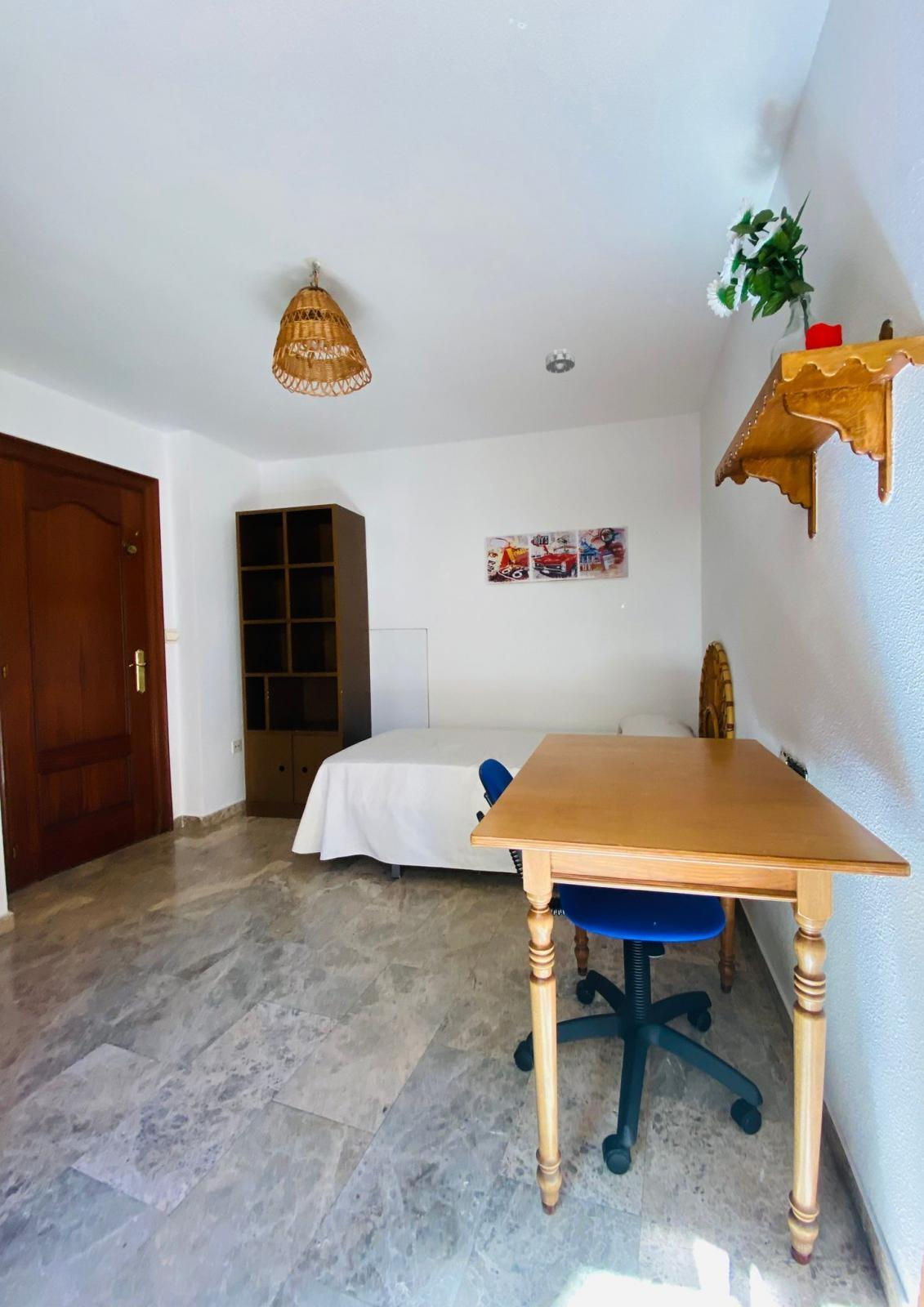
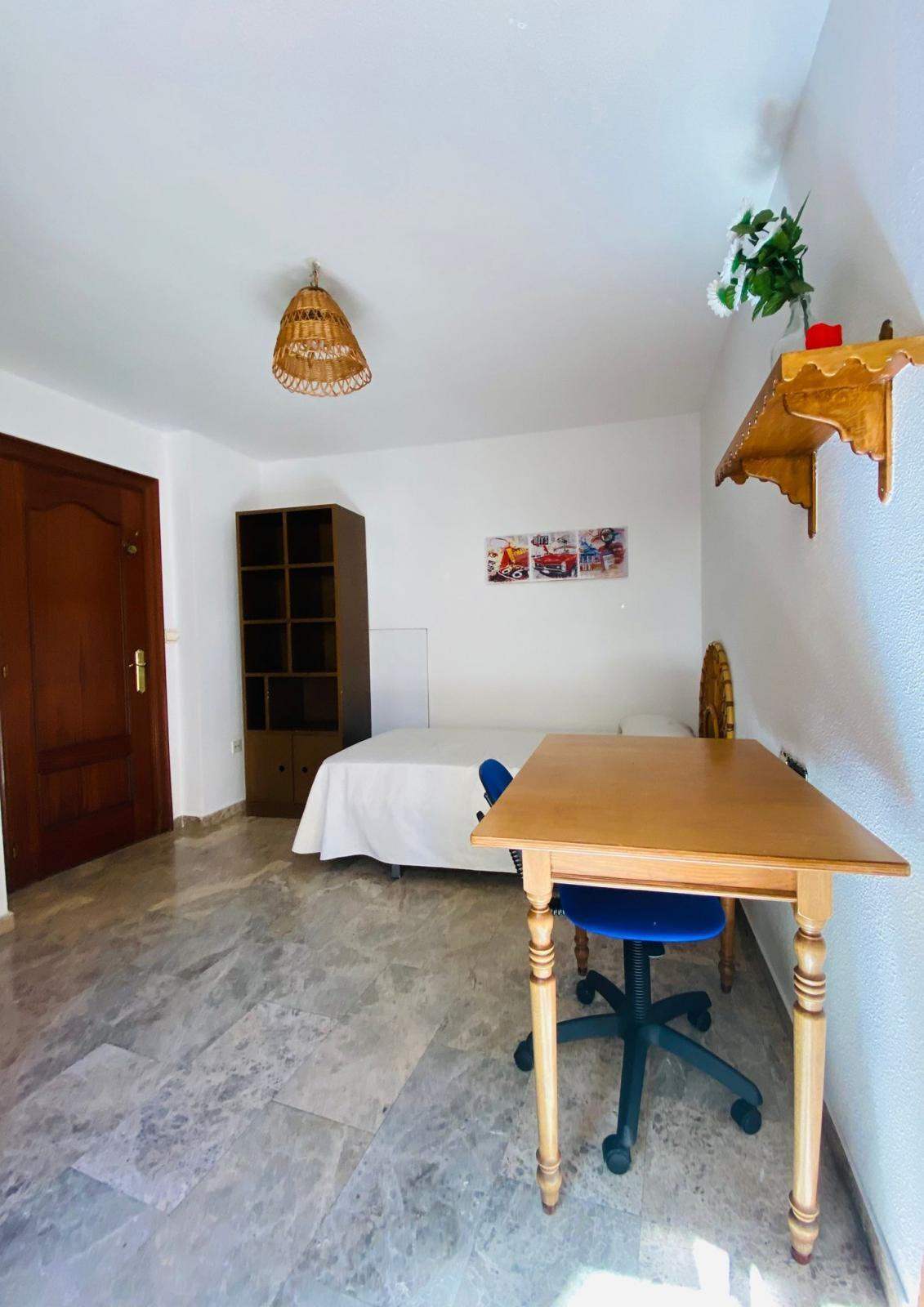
- smoke detector (560, 360)
